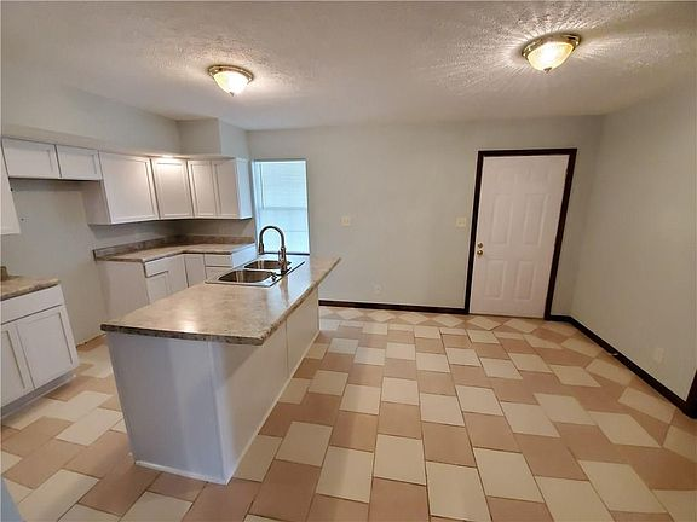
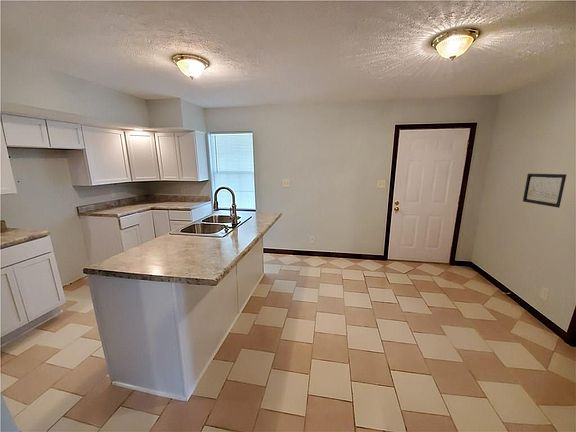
+ wall art (542, 189)
